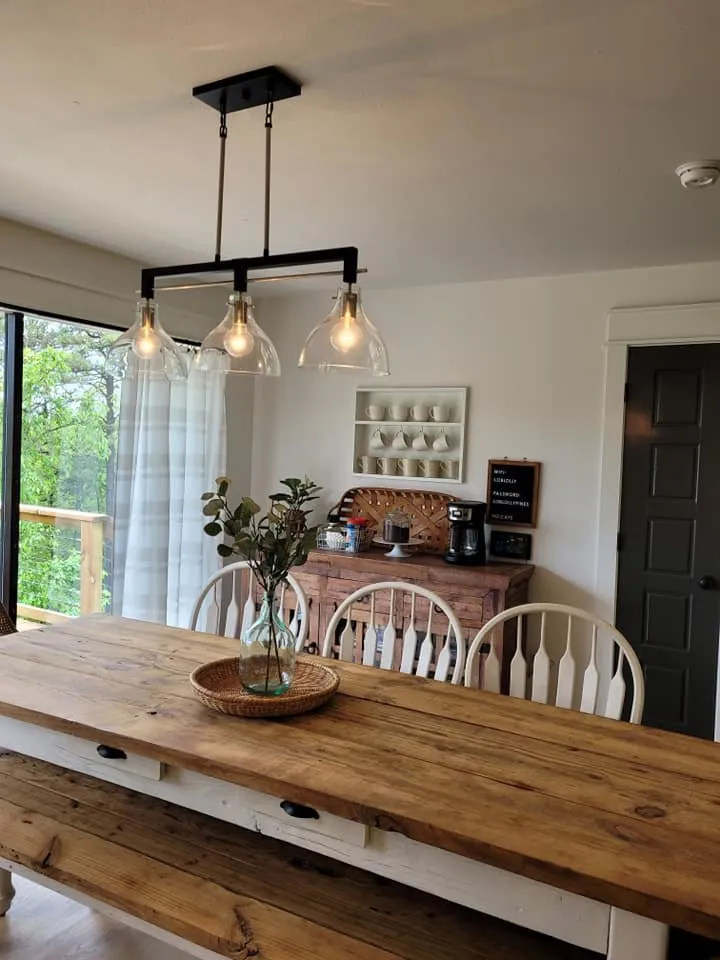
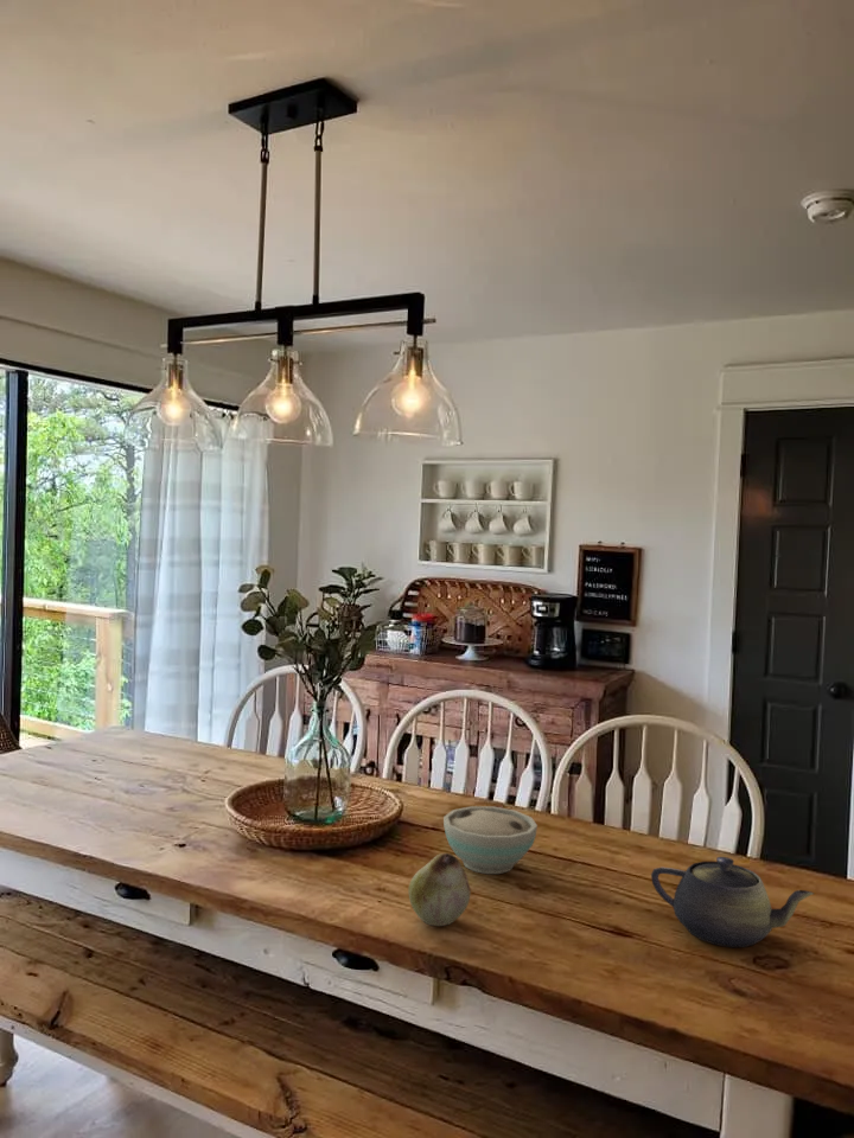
+ teapot (728, 896)
+ fruit (438, 883)
+ bowl (489, 838)
